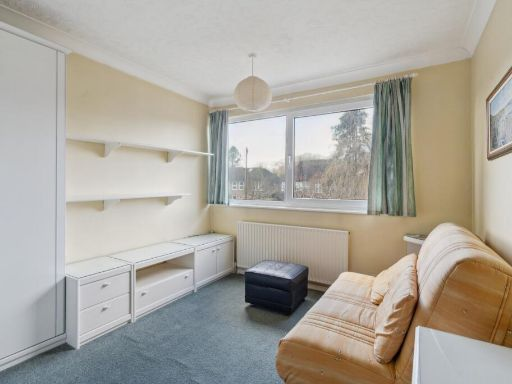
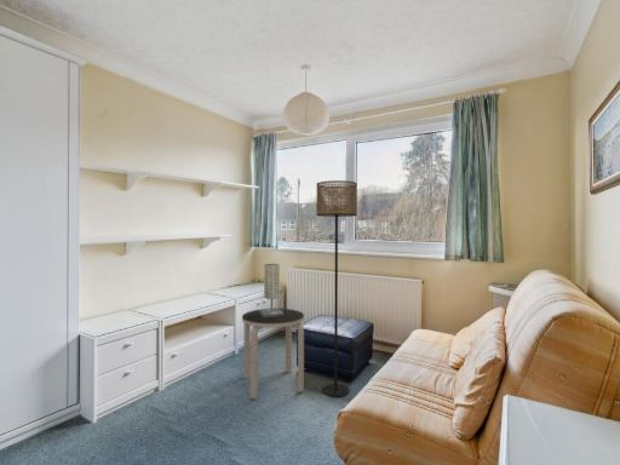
+ floor lamp (335, 287)
+ table lamp (271, 288)
+ side table (286, 349)
